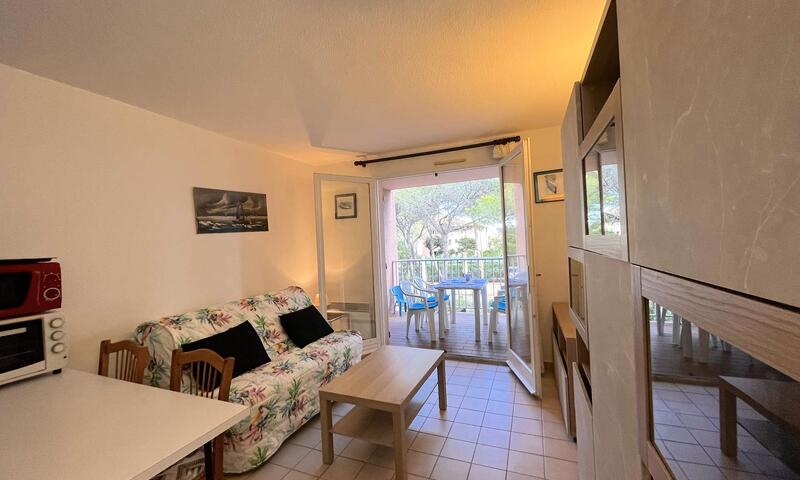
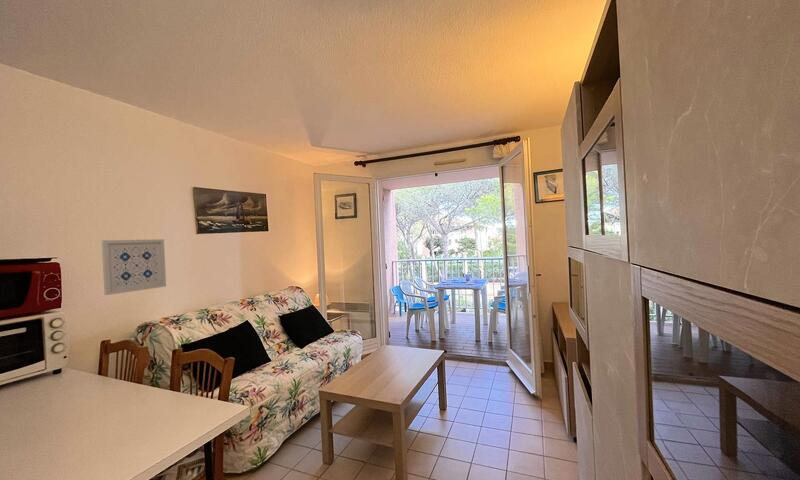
+ wall art (136, 265)
